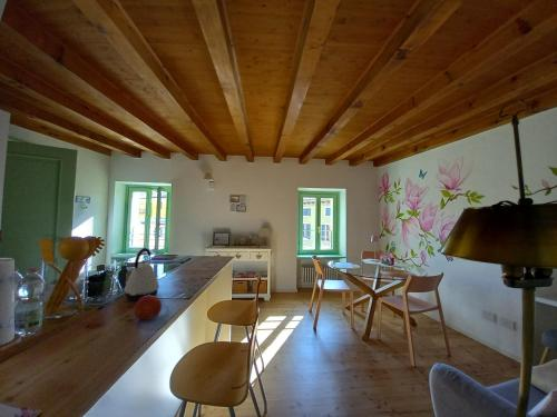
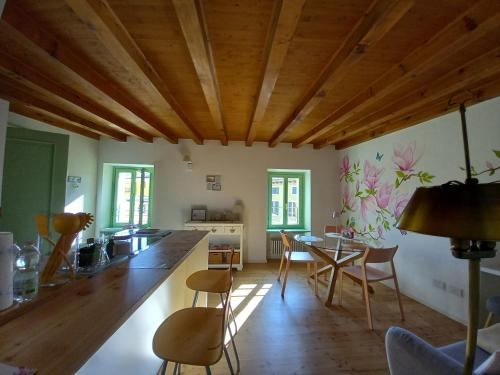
- kettle (143, 271)
- fruit (148, 306)
